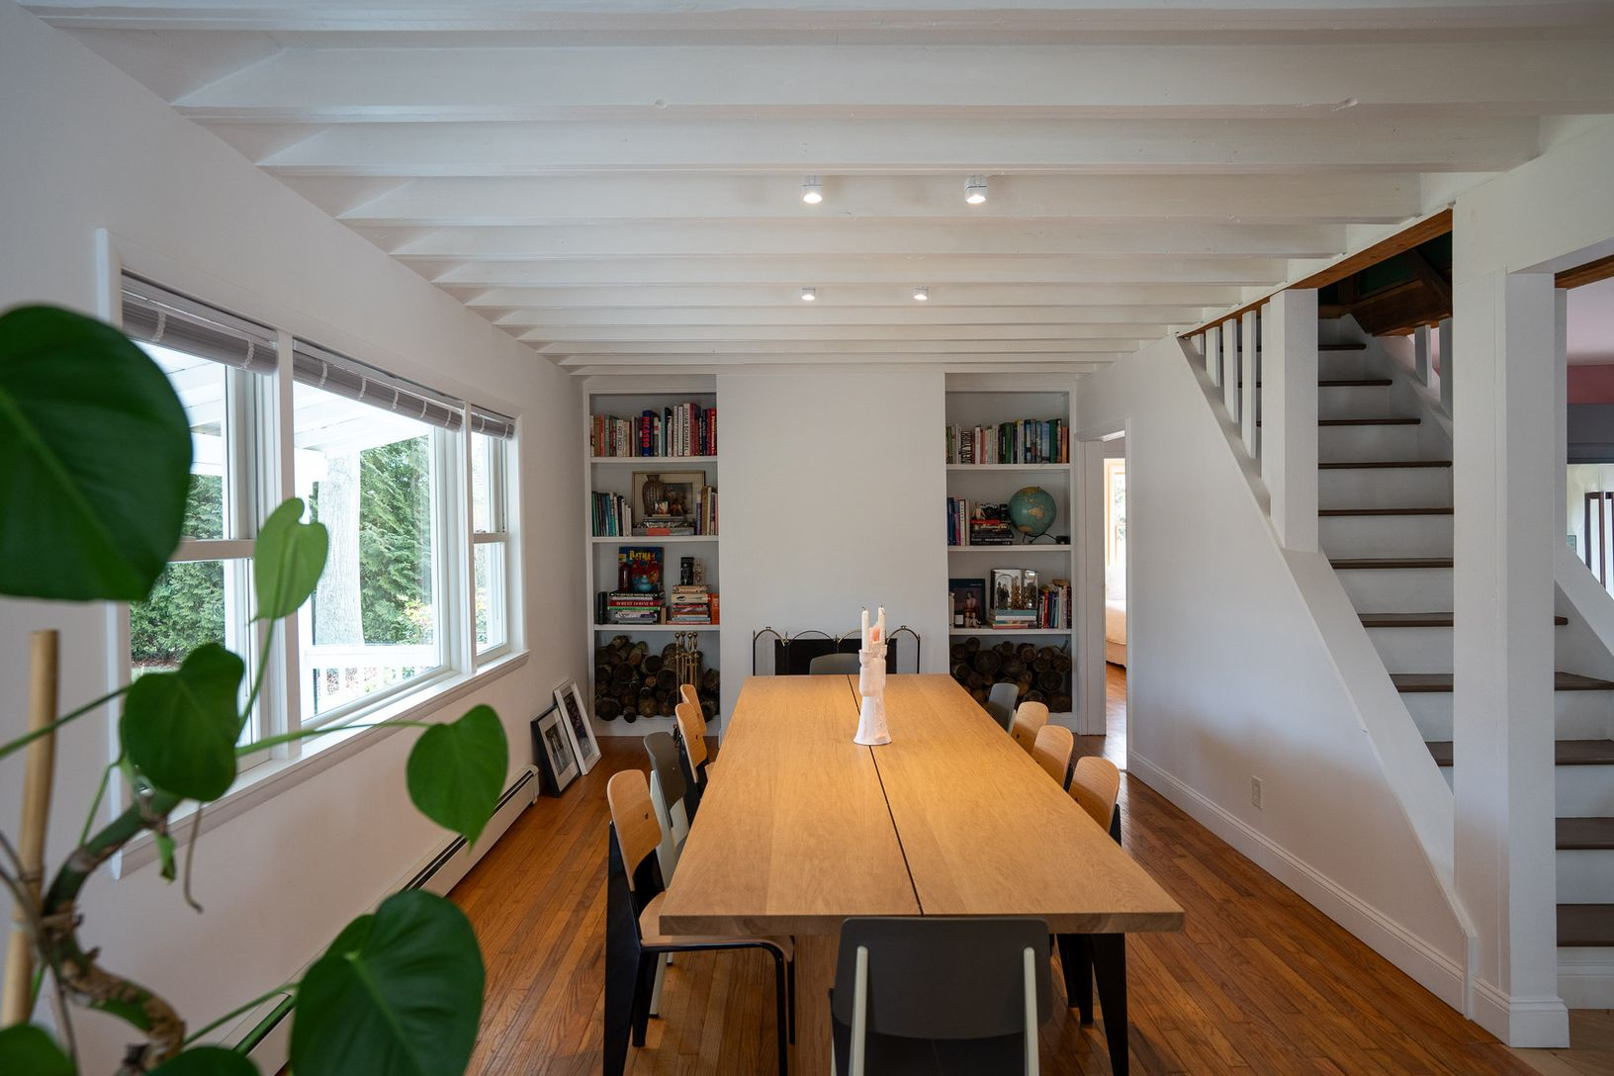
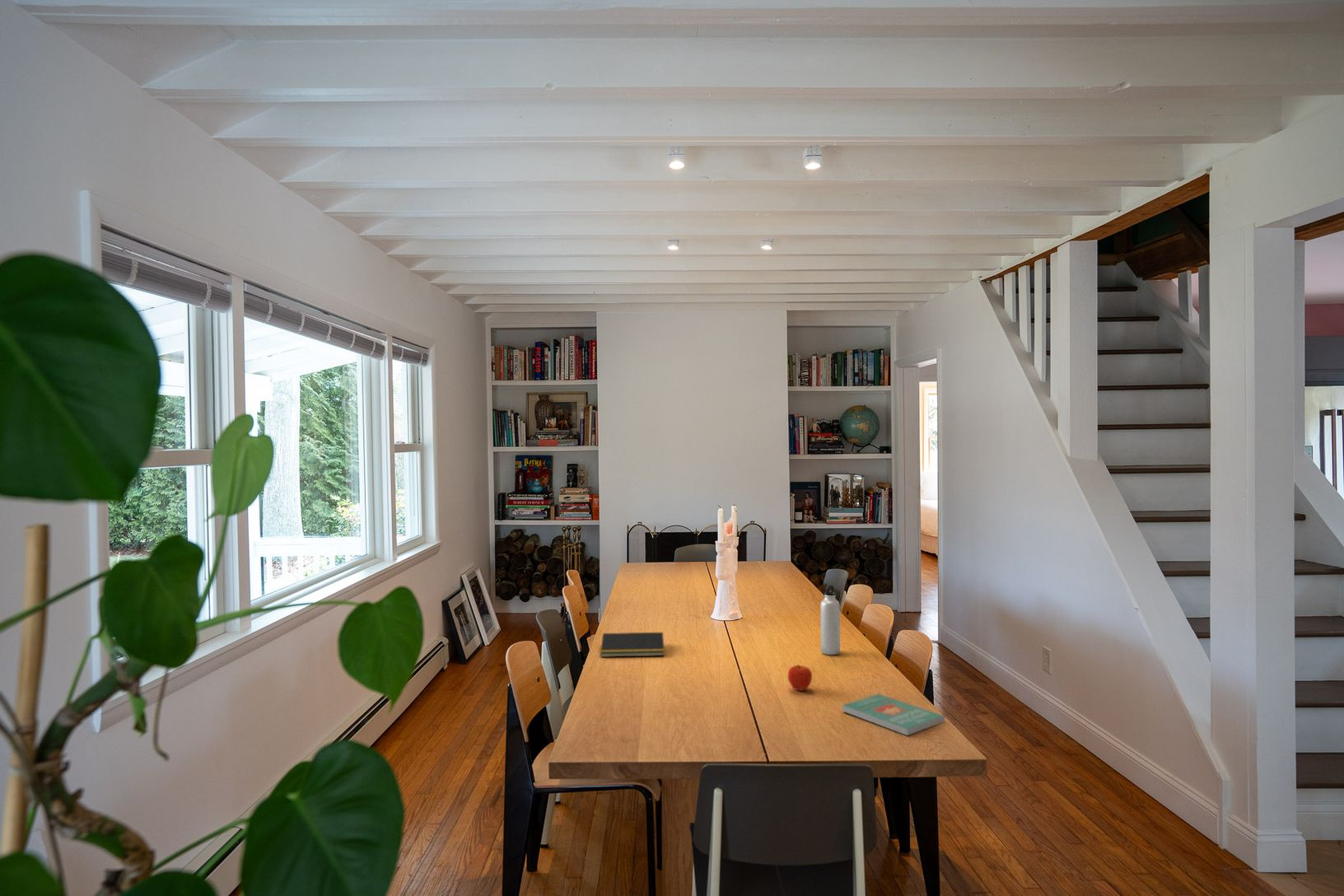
+ notepad (632, 644)
+ fruit (800, 677)
+ book (892, 712)
+ water bottle (830, 618)
